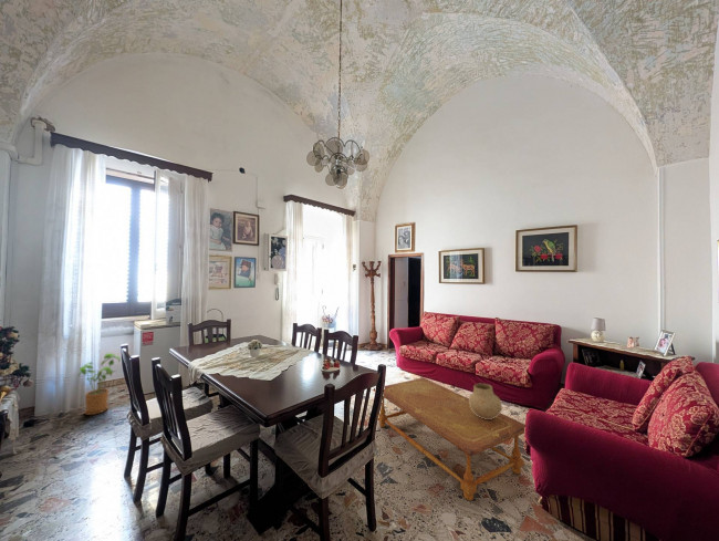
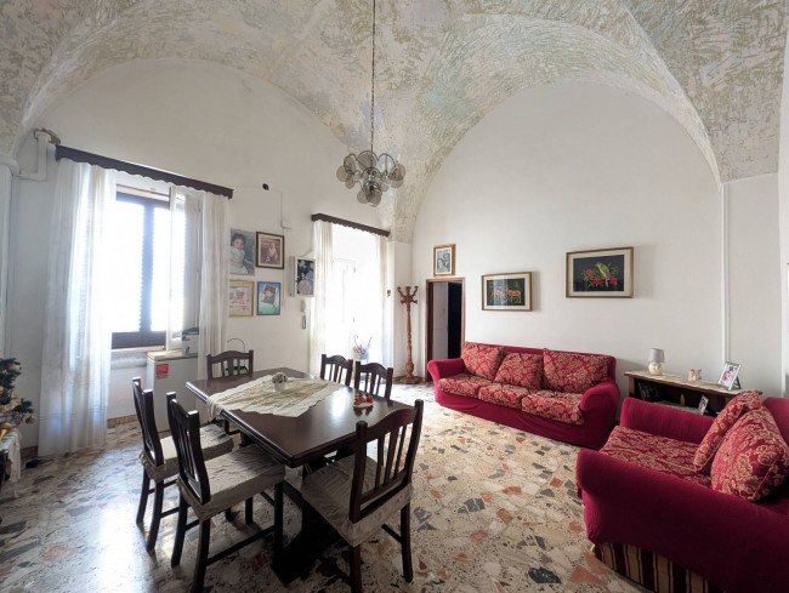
- coffee table (440, 425)
- ceramic pot (484, 400)
- house plant (101, 383)
